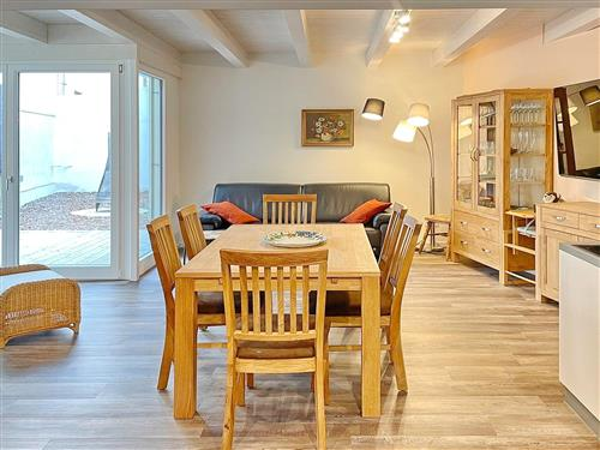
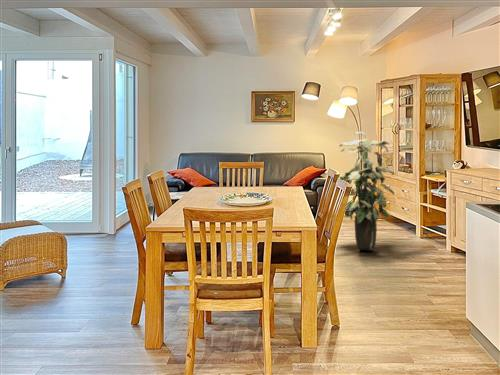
+ indoor plant (362, 191)
